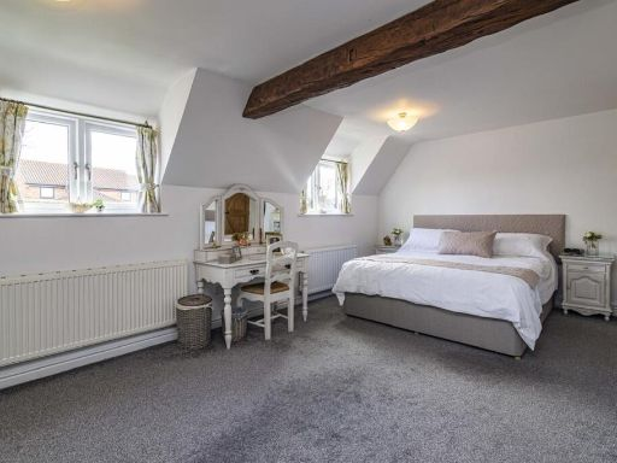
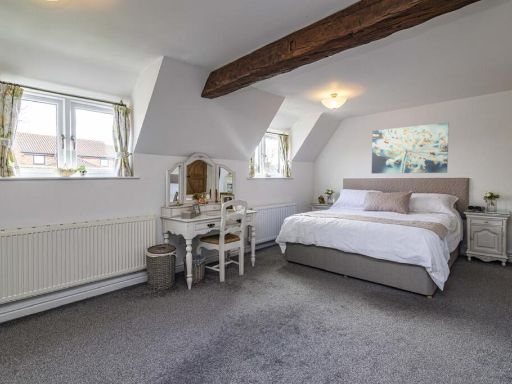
+ wall art (407, 150)
